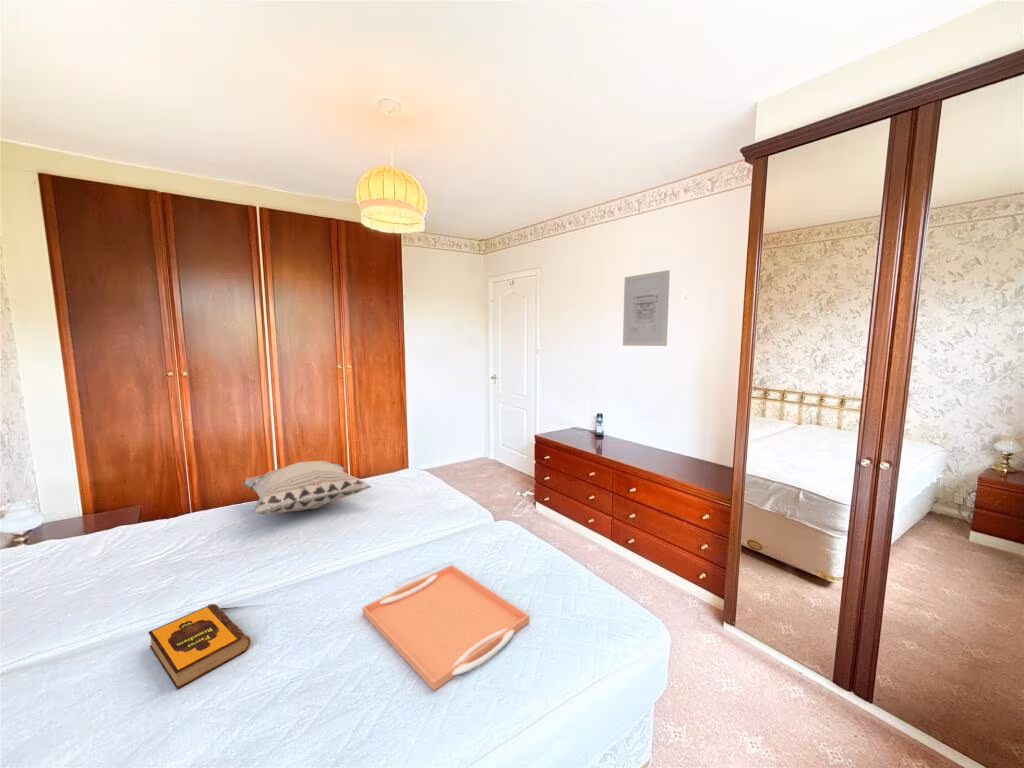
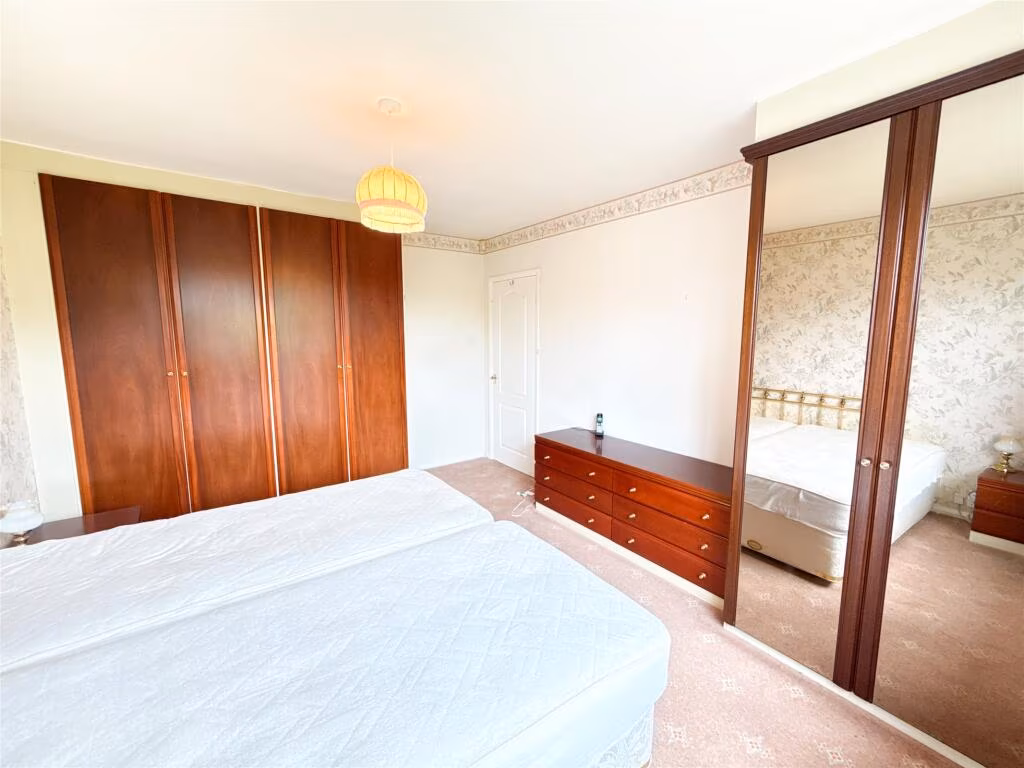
- serving tray (444, 614)
- hardback book (200, 640)
- decorative pillow (305, 484)
- wall art (644, 310)
